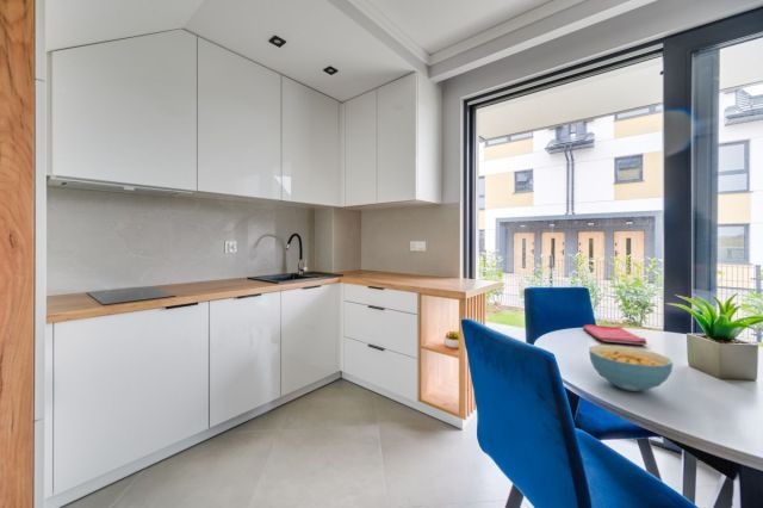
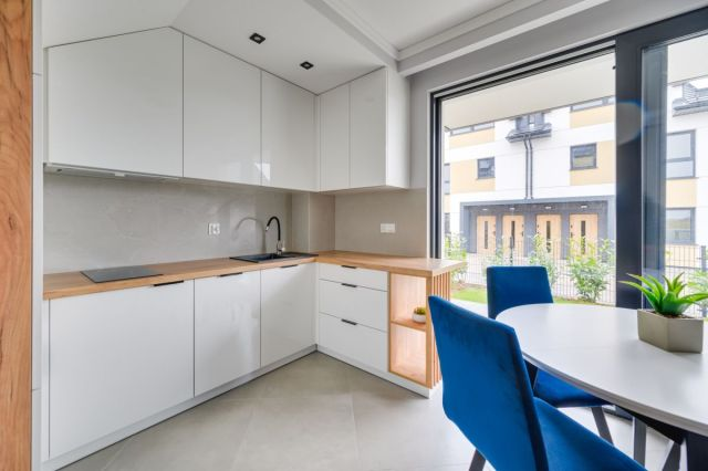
- dish towel (612, 333)
- cereal bowl (627, 370)
